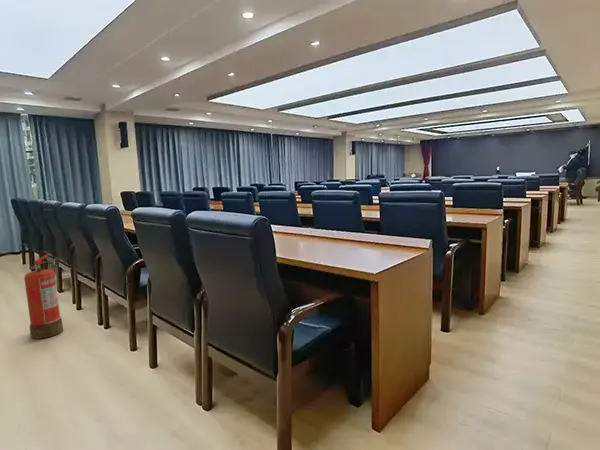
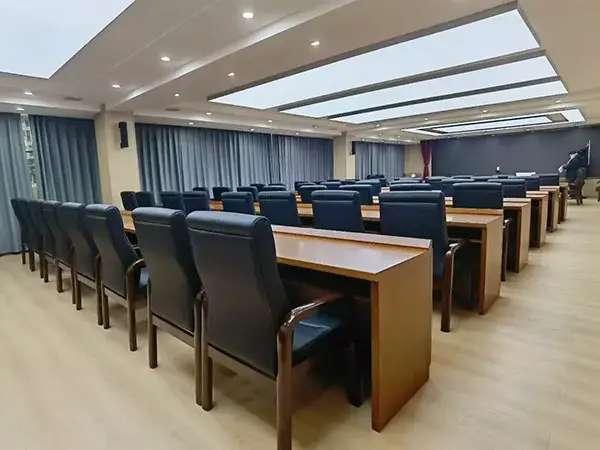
- fire extinguisher (42, 295)
